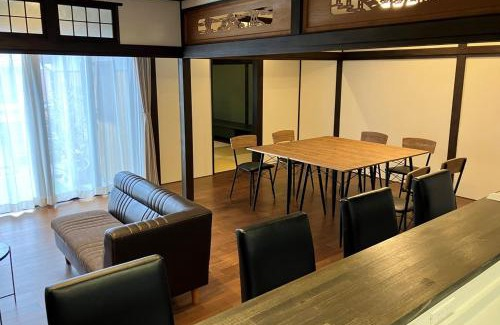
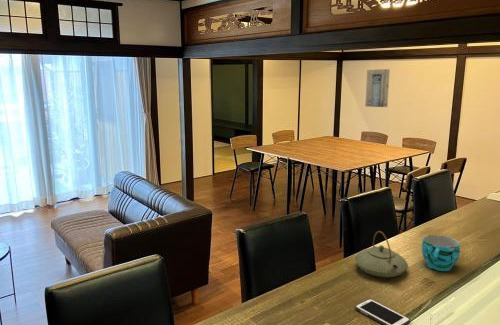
+ cup (440, 254)
+ cell phone (381, 313)
+ teapot (382, 252)
+ wall art (377, 88)
